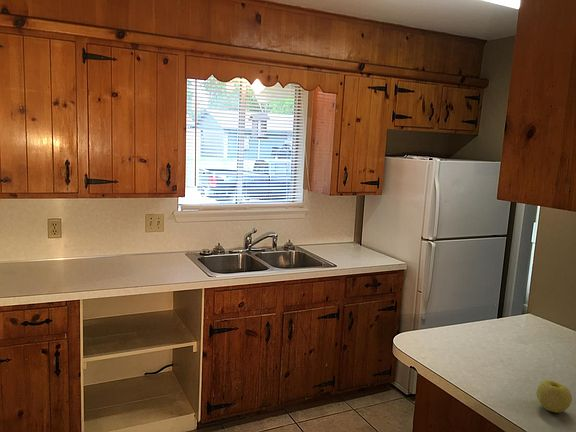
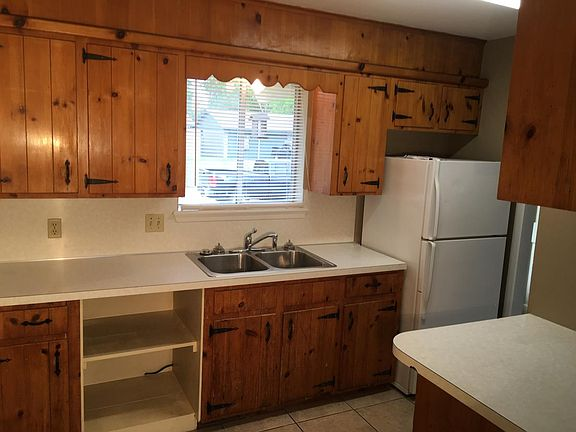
- apple (553, 396)
